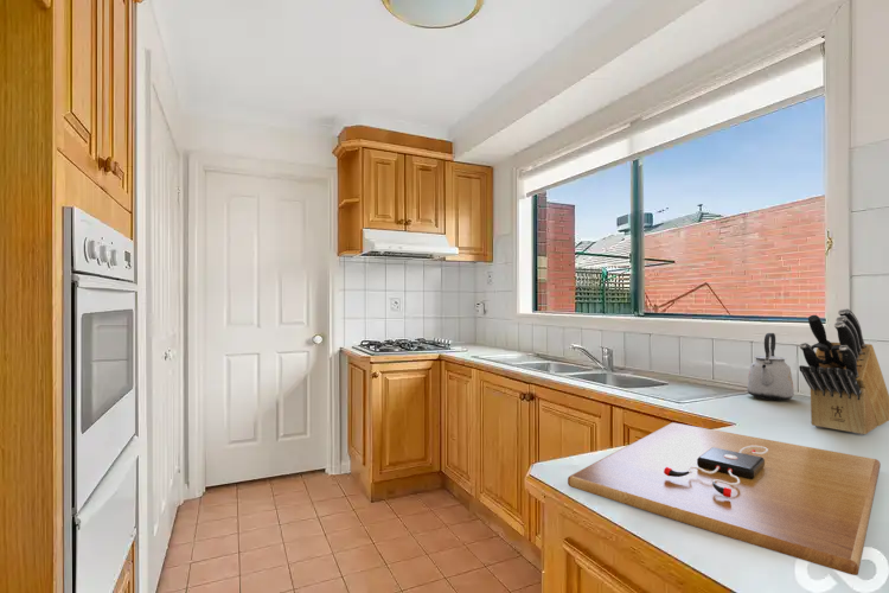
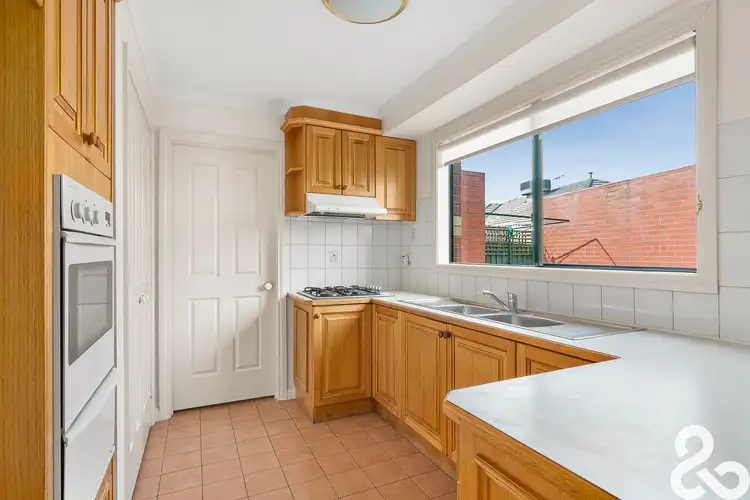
- kettle (768, 365)
- knife block (846, 366)
- cutting board (730, 466)
